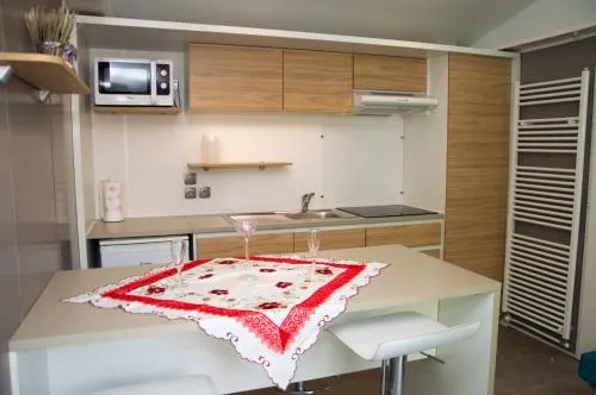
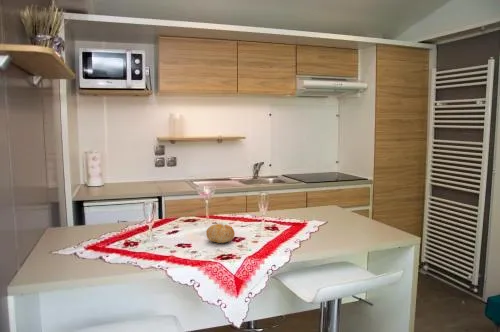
+ fruit (220, 232)
